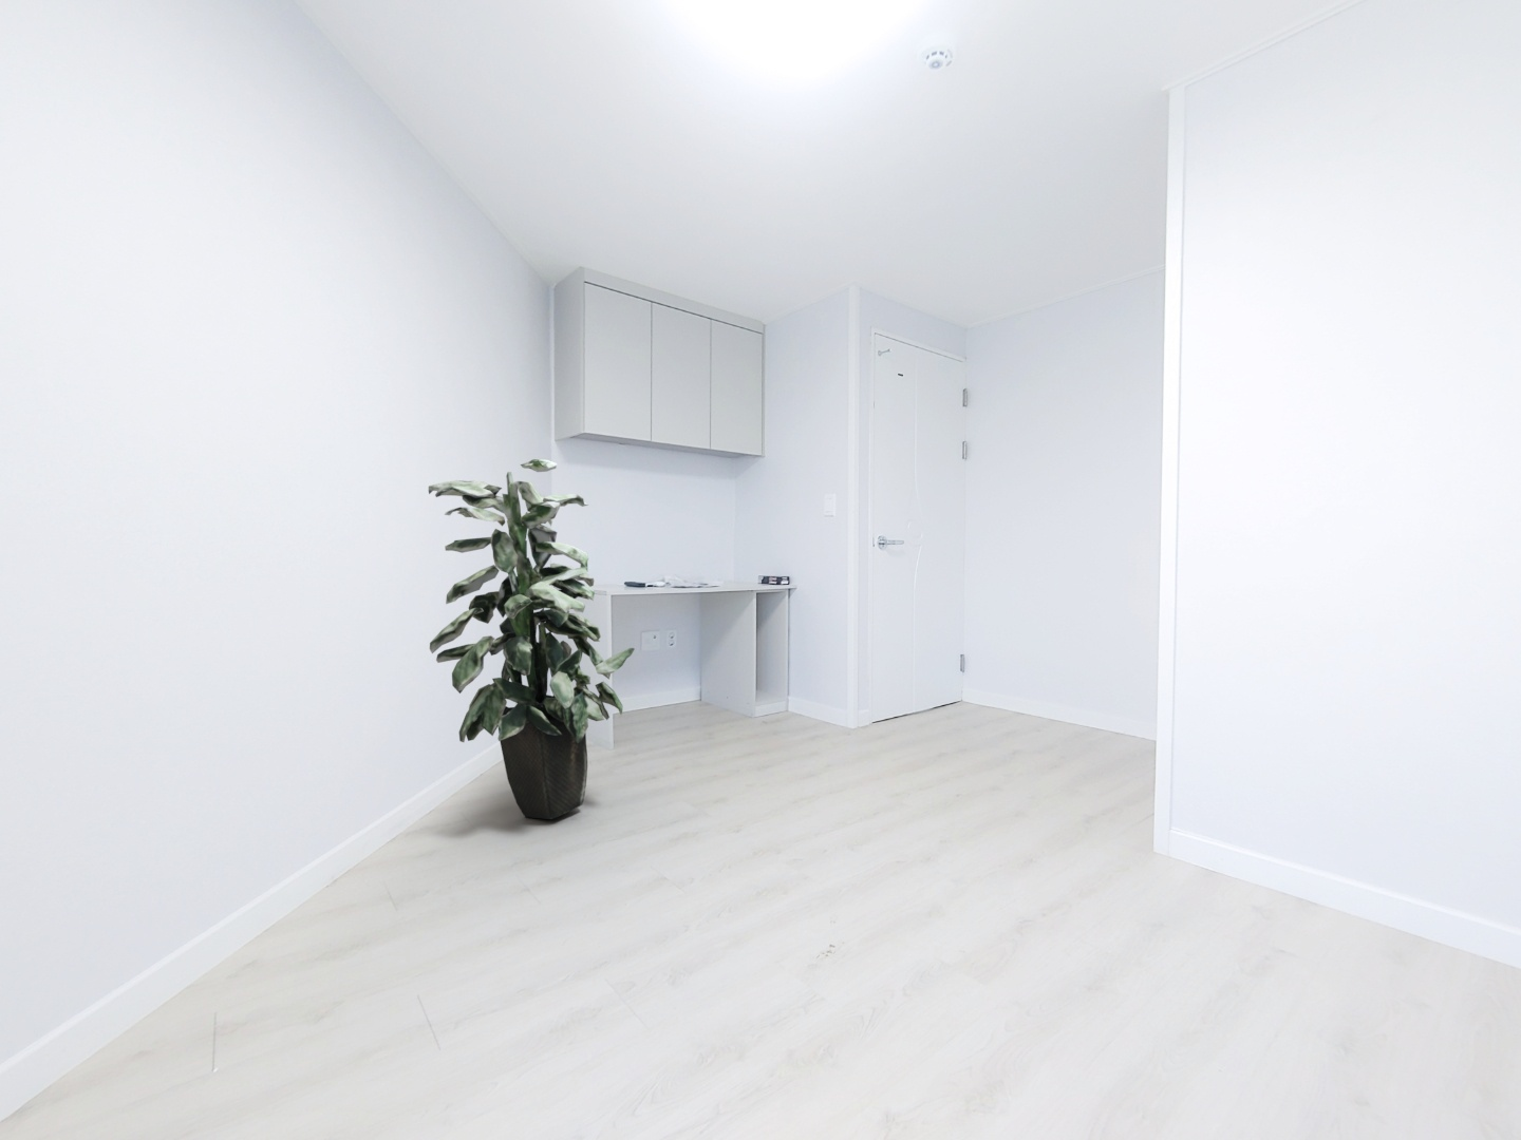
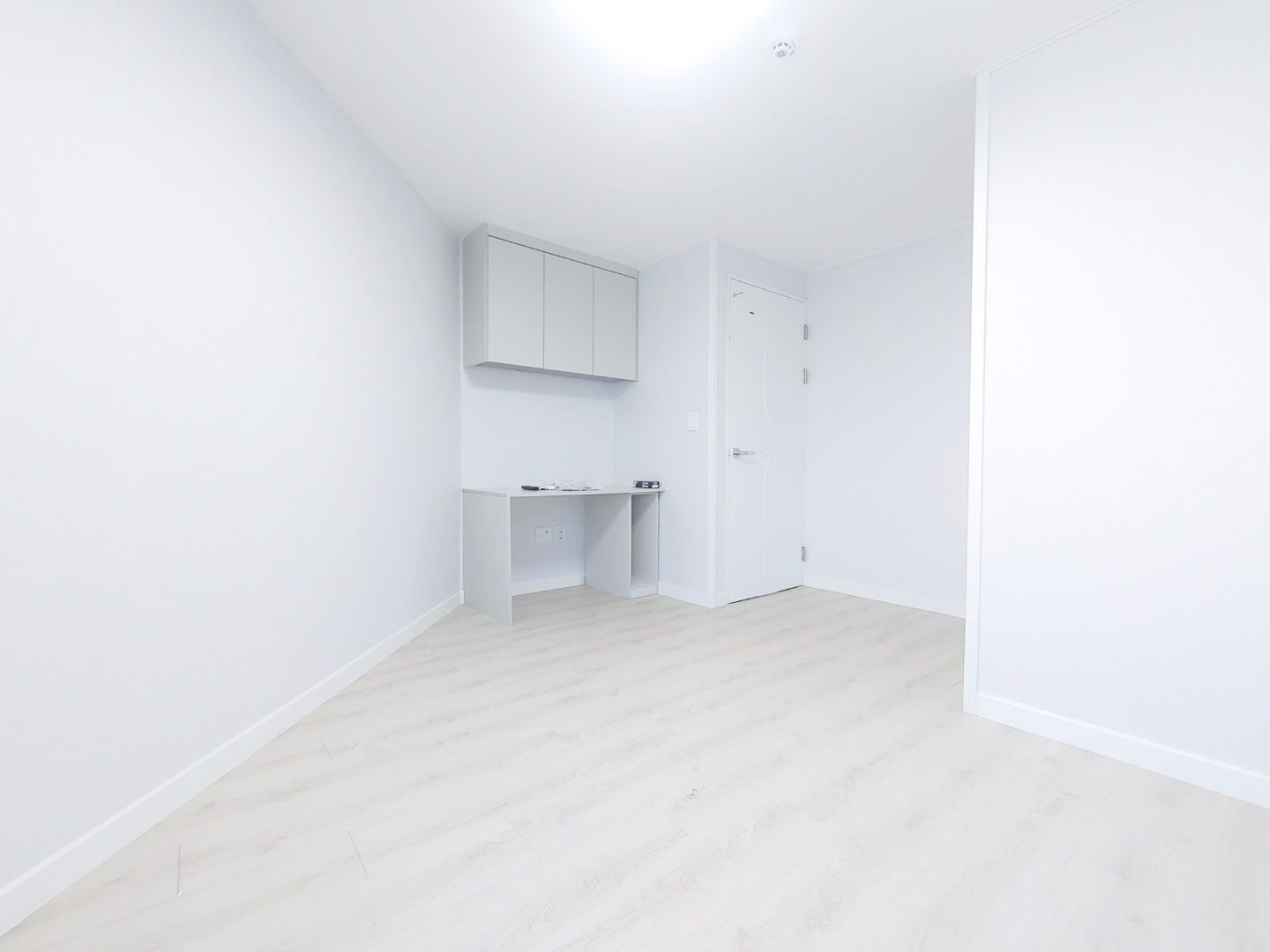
- indoor plant (529, 638)
